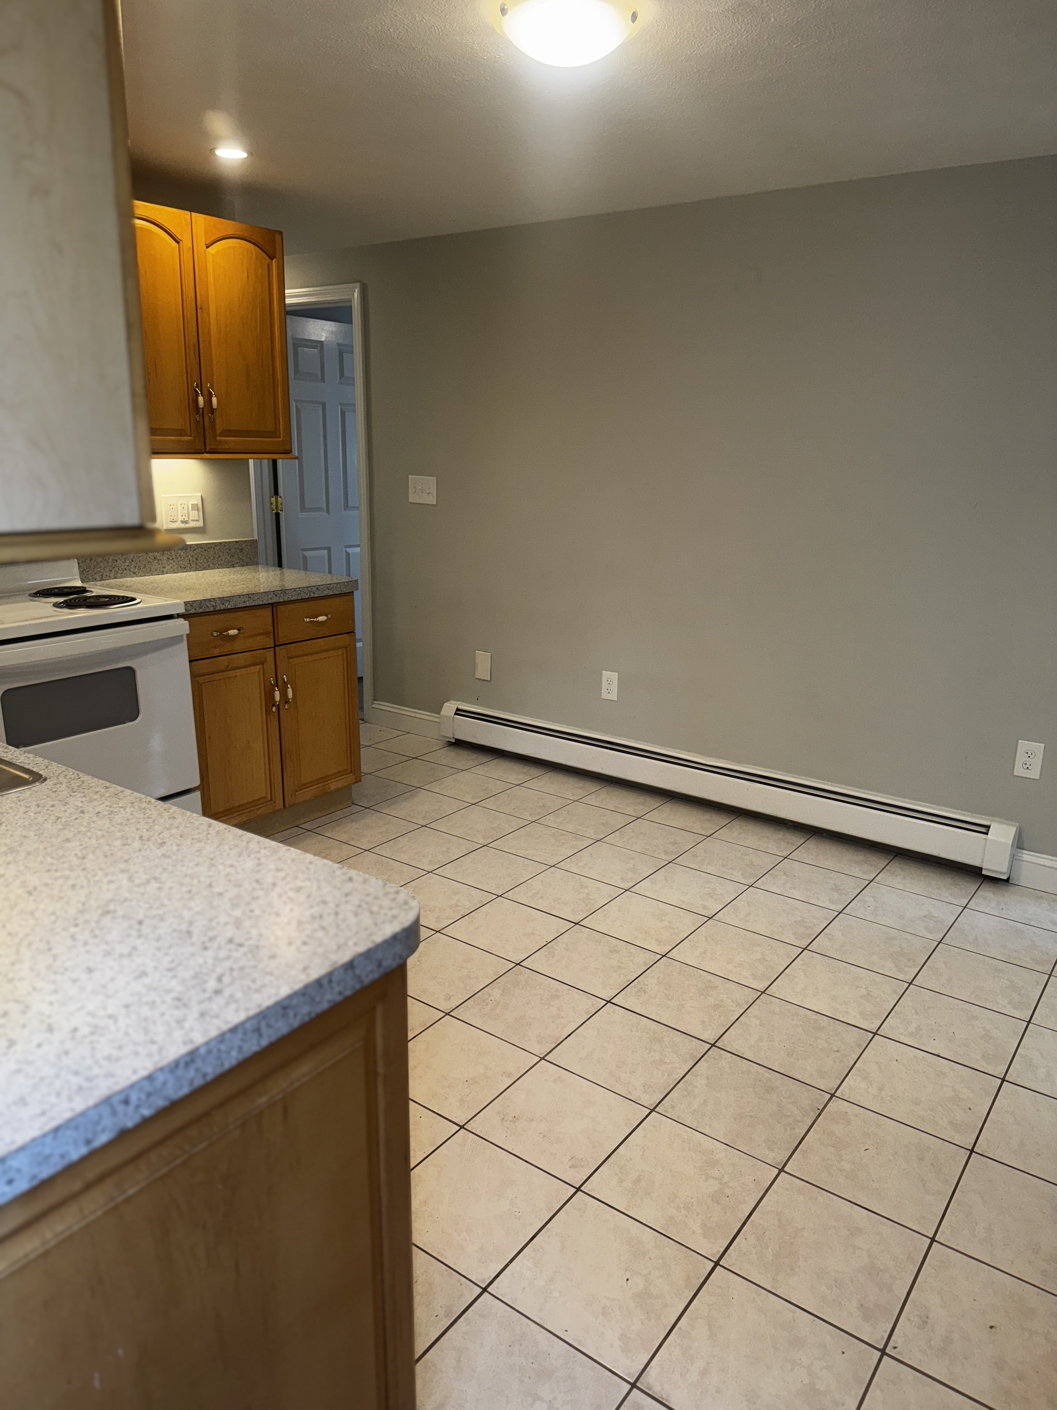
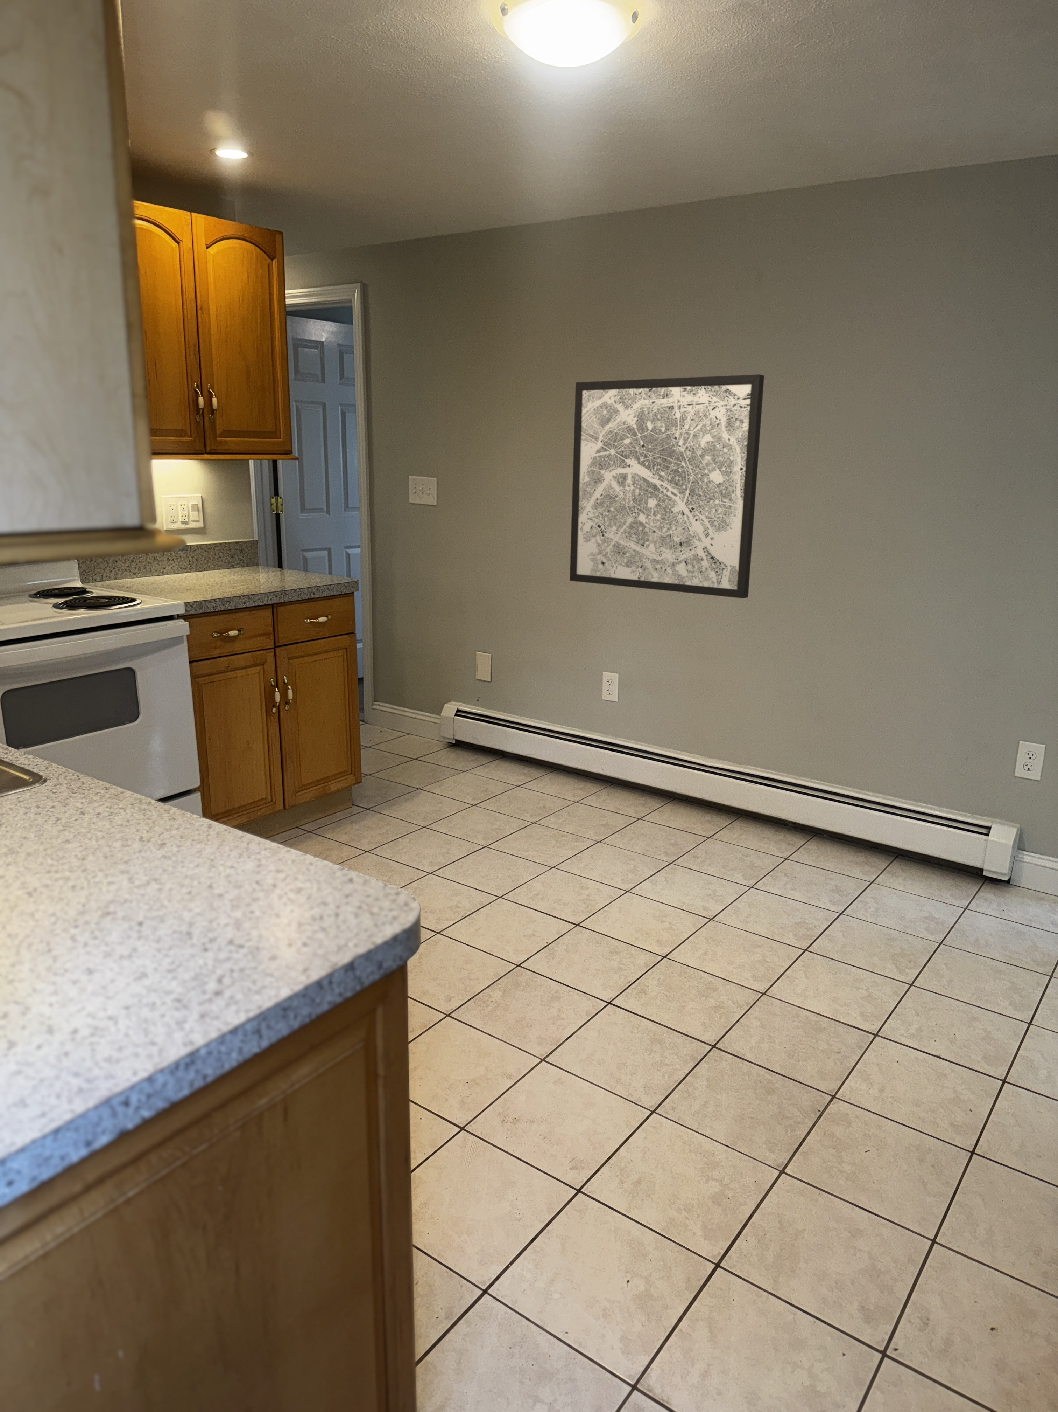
+ wall art (659, 486)
